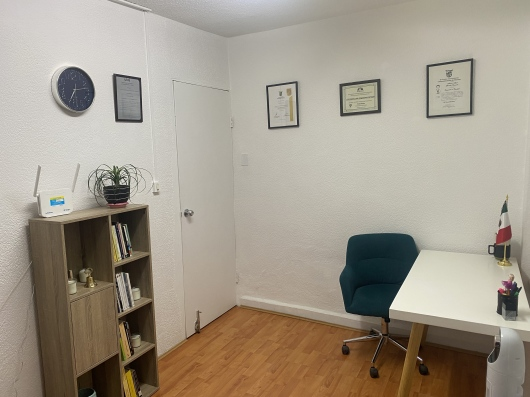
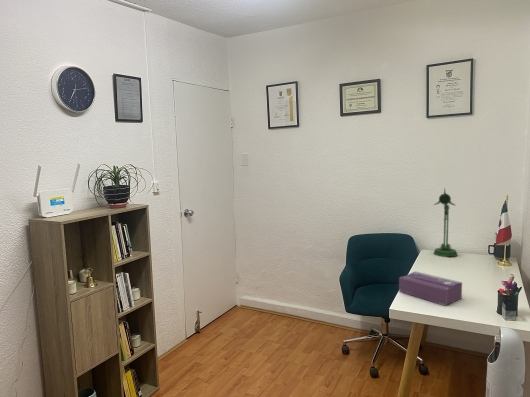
+ desk lamp (445, 223)
+ tissue box (429, 287)
